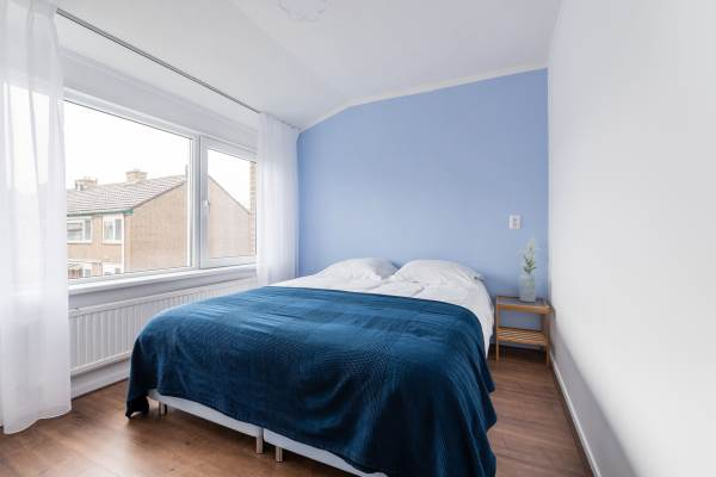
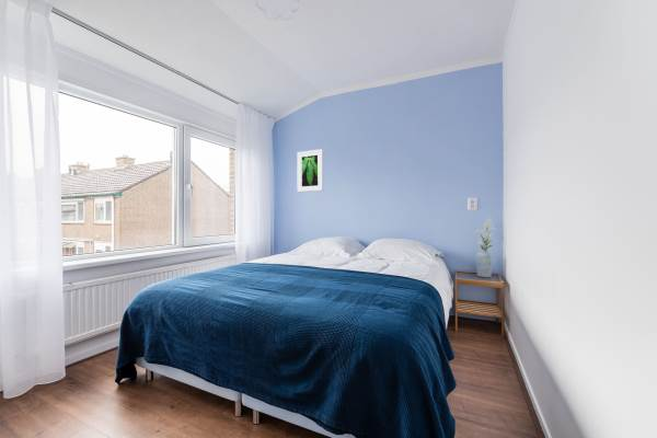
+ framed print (309, 171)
